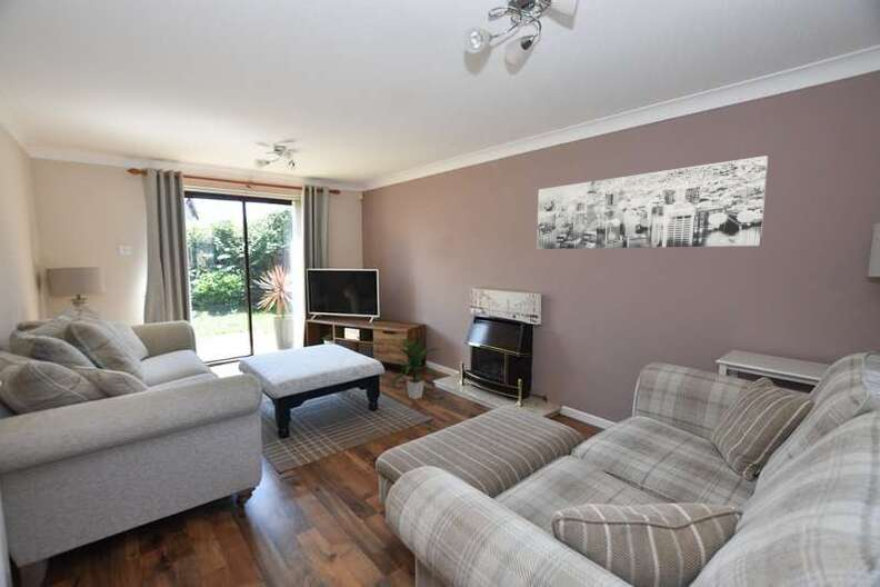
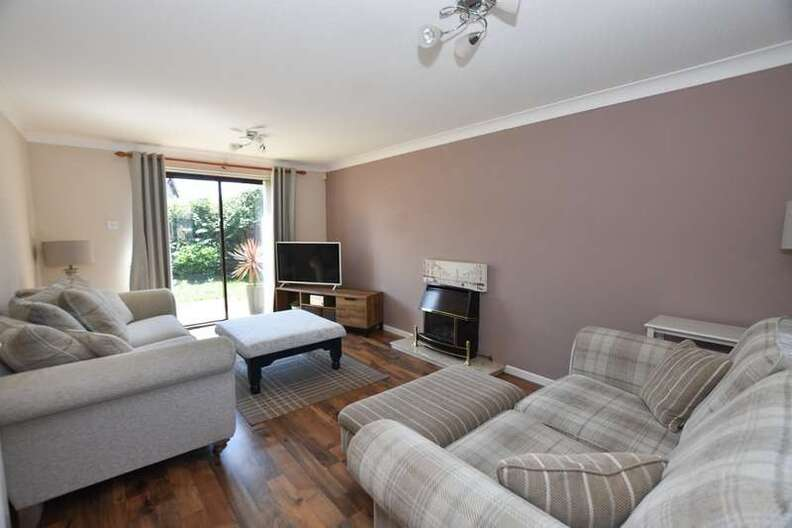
- indoor plant (412, 366)
- wall art (628, 212)
